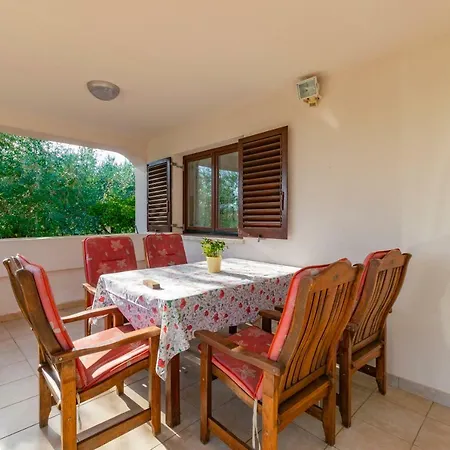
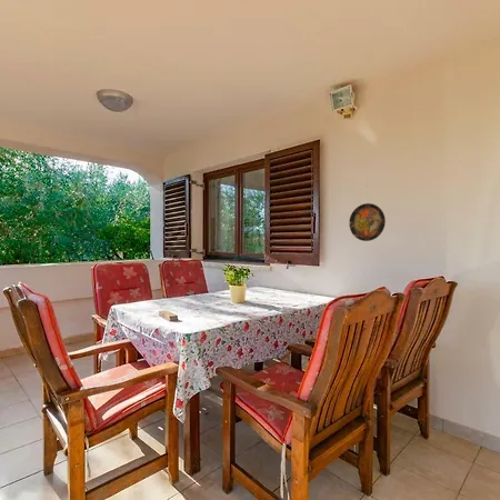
+ decorative plate (367, 222)
